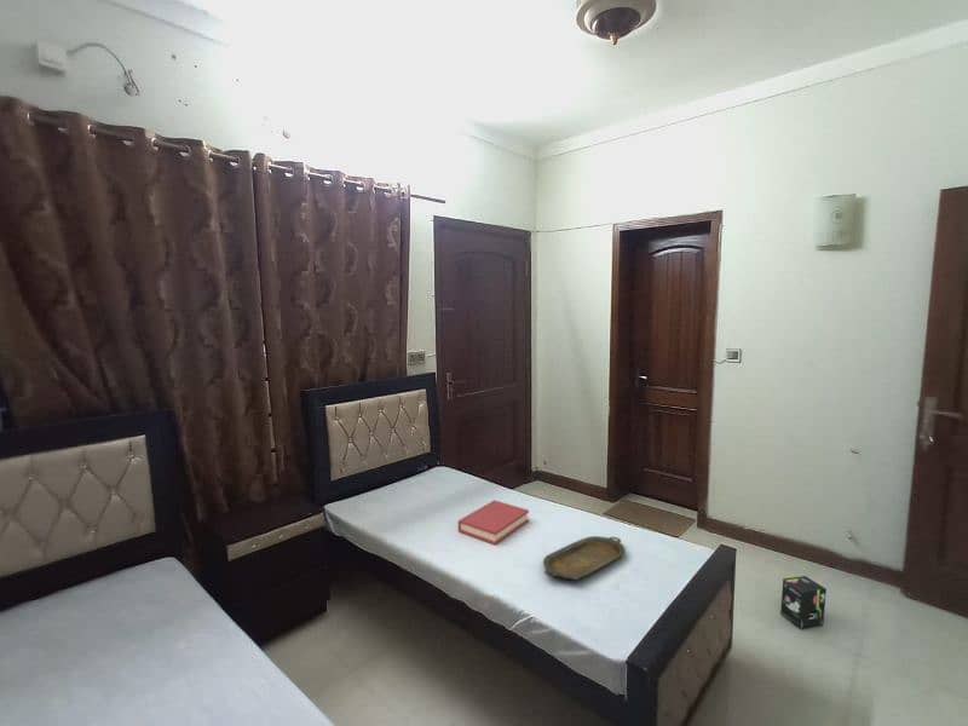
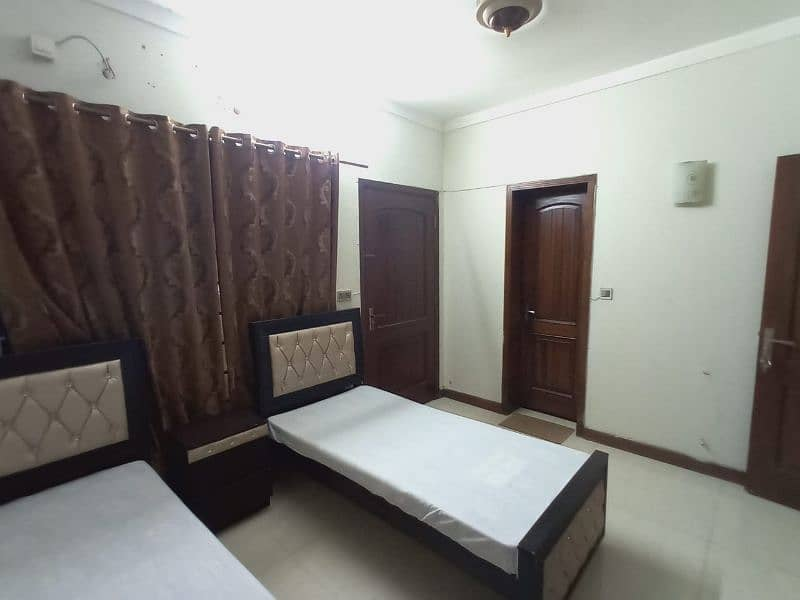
- hardback book (494, 520)
- box (802, 601)
- serving tray (584, 557)
